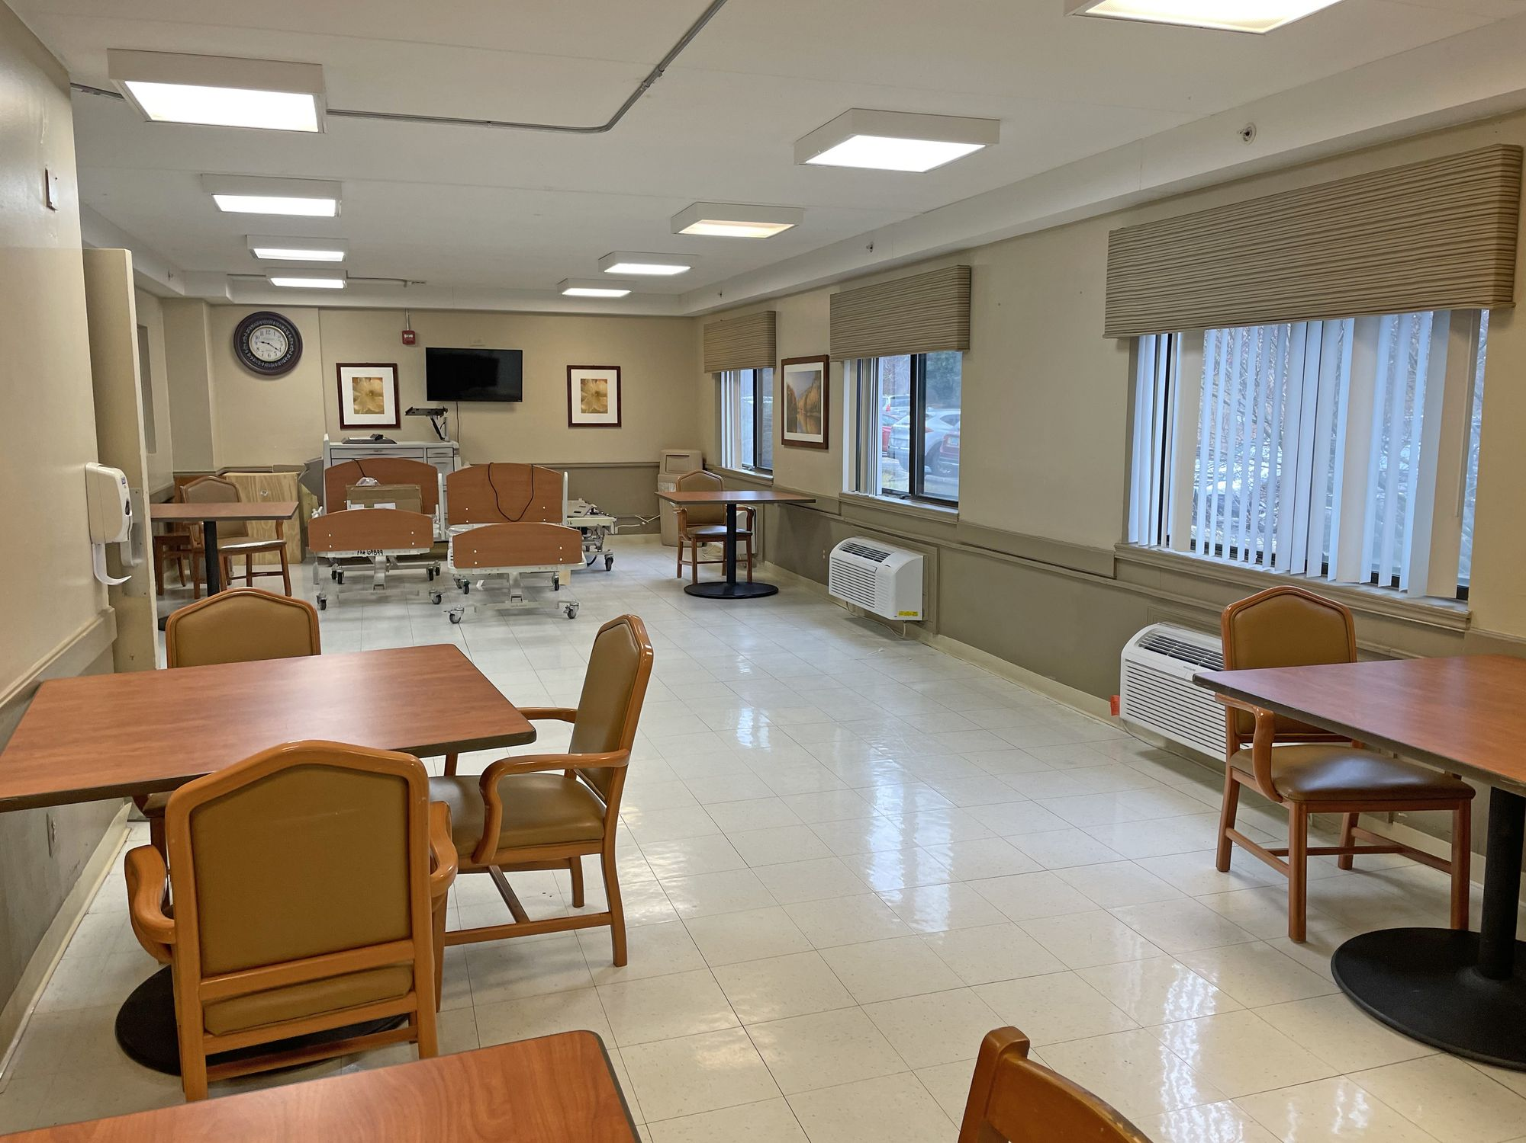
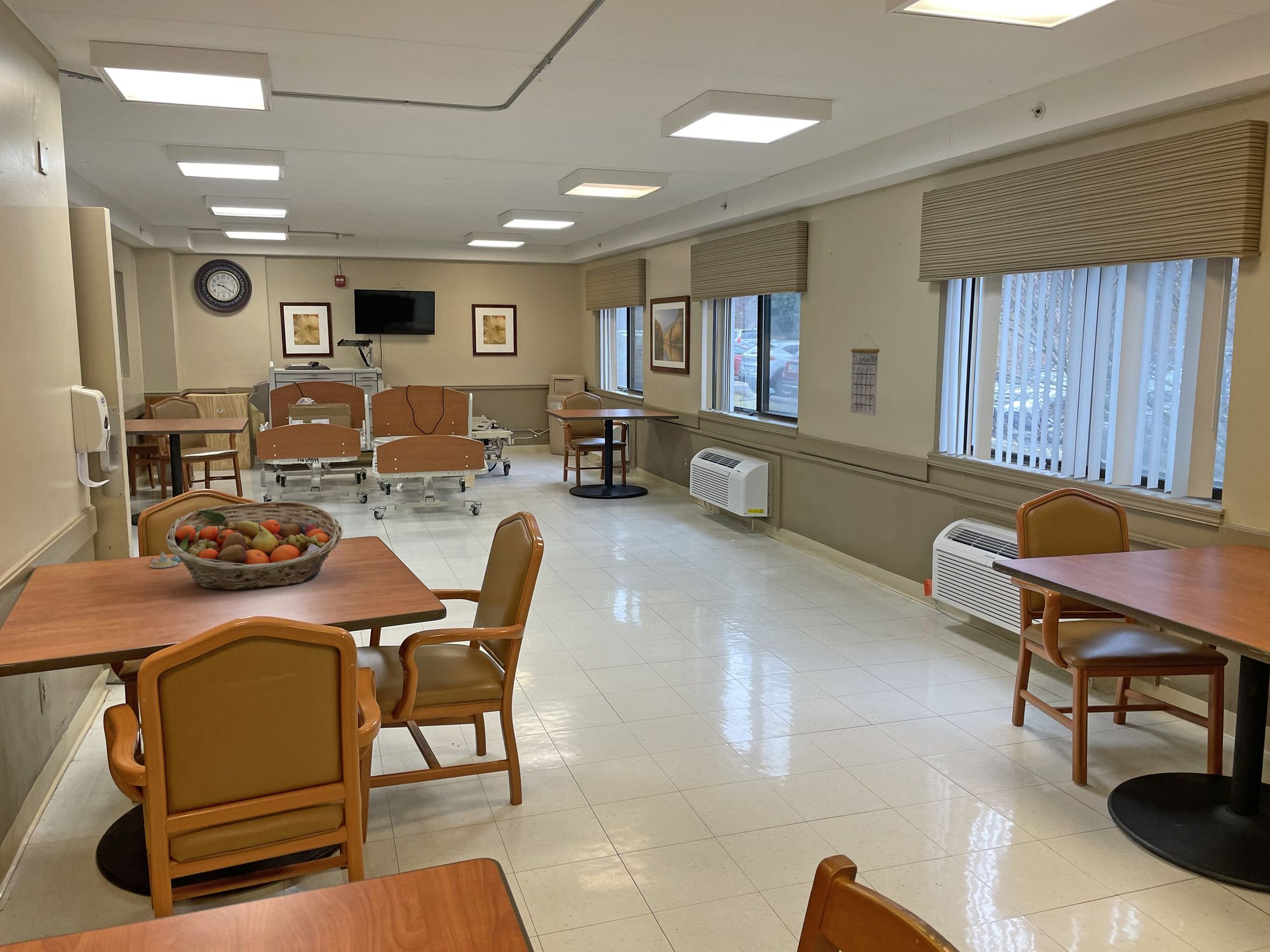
+ calendar (864, 374)
+ fruit basket (257, 544)
+ salt and pepper shaker set (164, 559)
